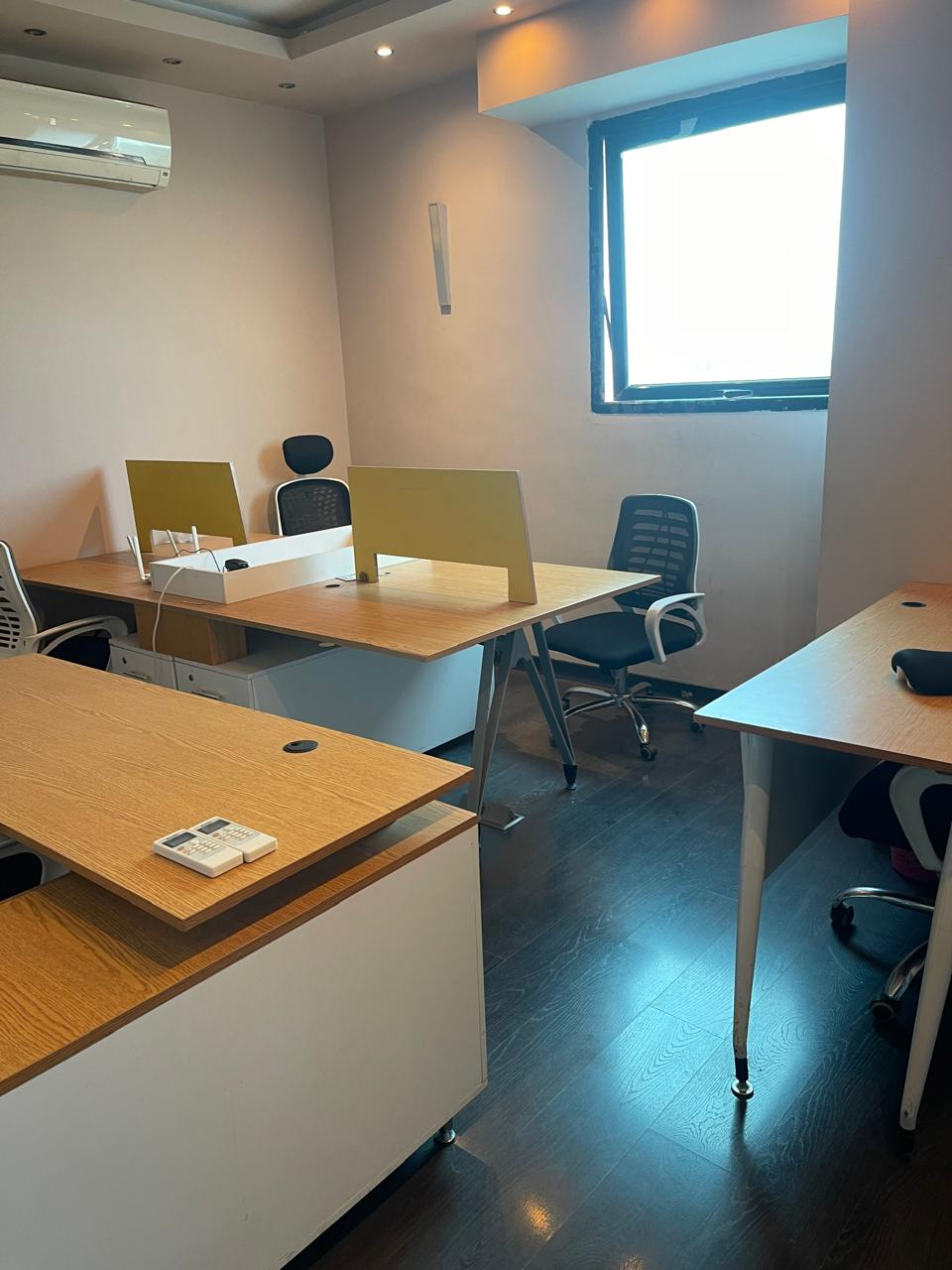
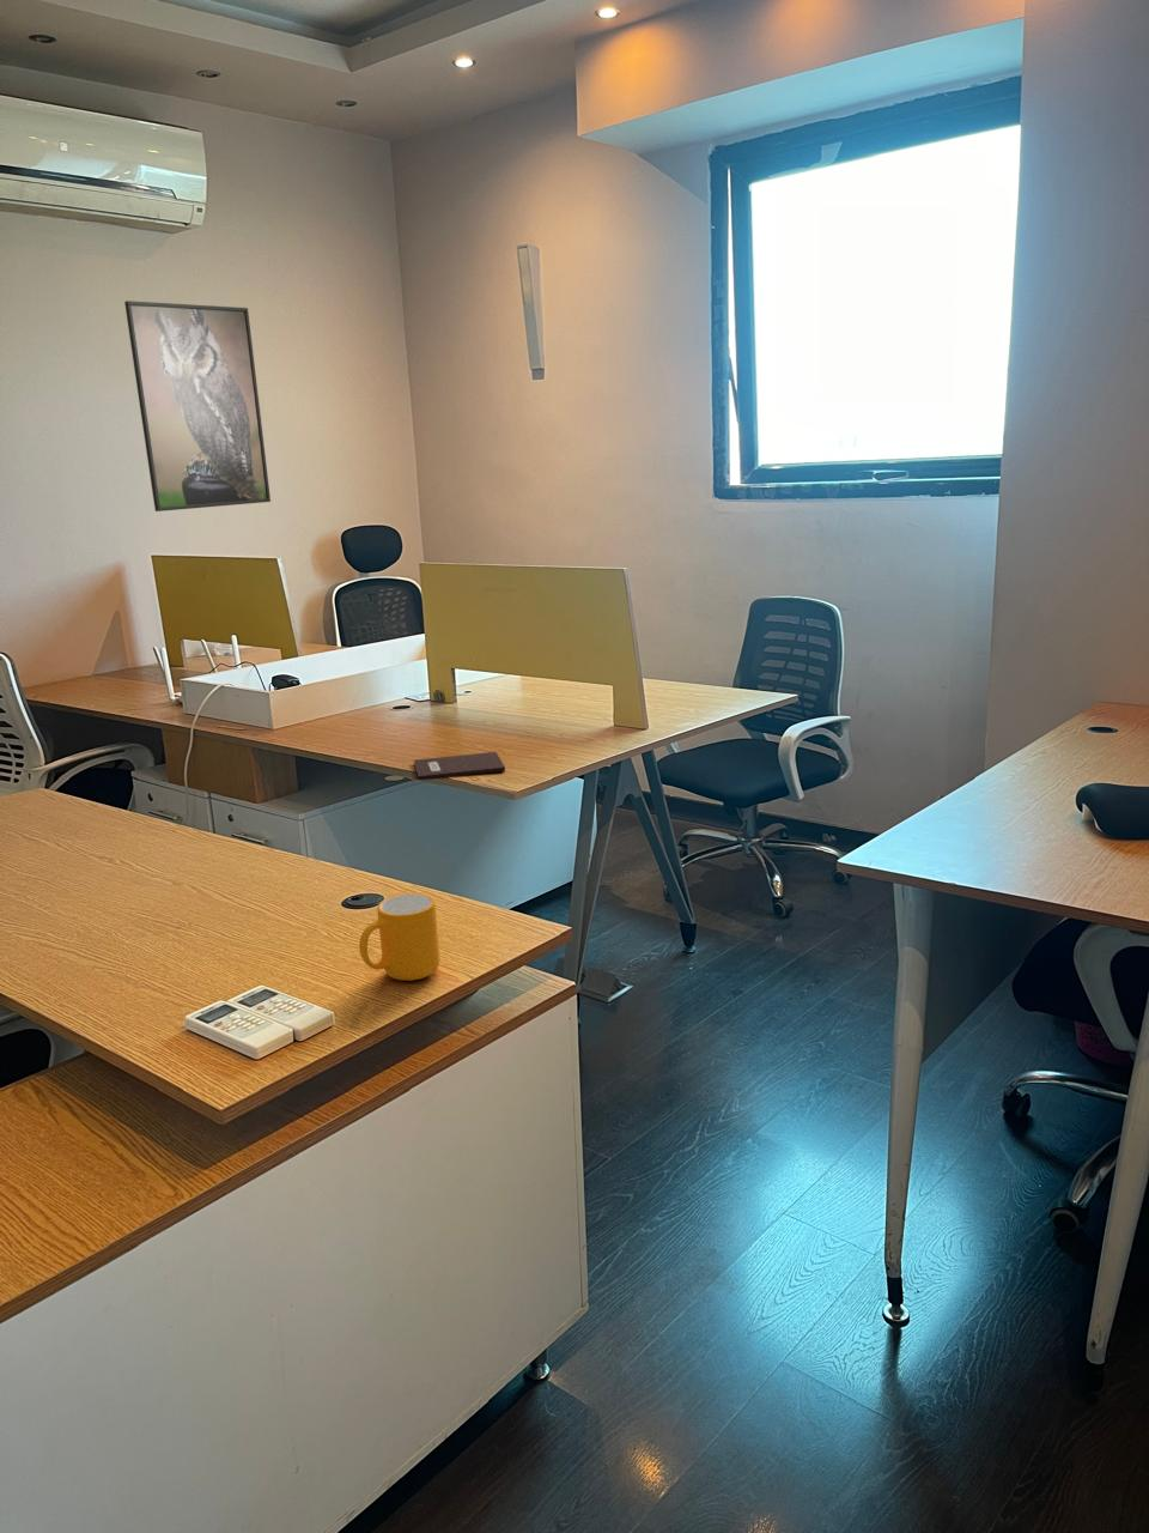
+ mug (397, 942)
+ notebook (459, 765)
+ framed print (203, 407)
